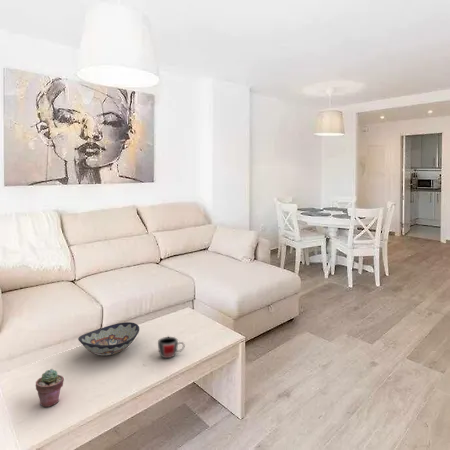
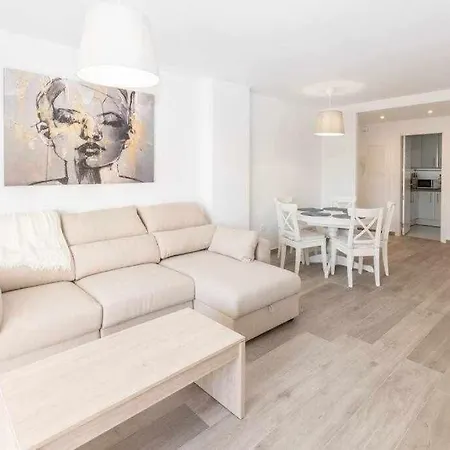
- mug (171, 347)
- potted succulent (49, 386)
- decorative bowl (110, 341)
